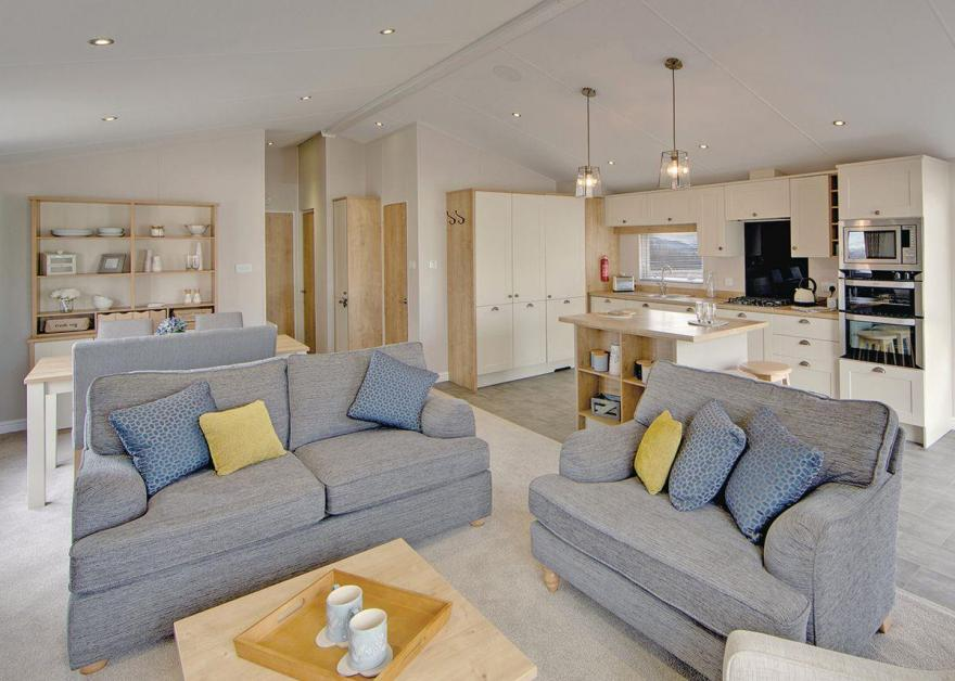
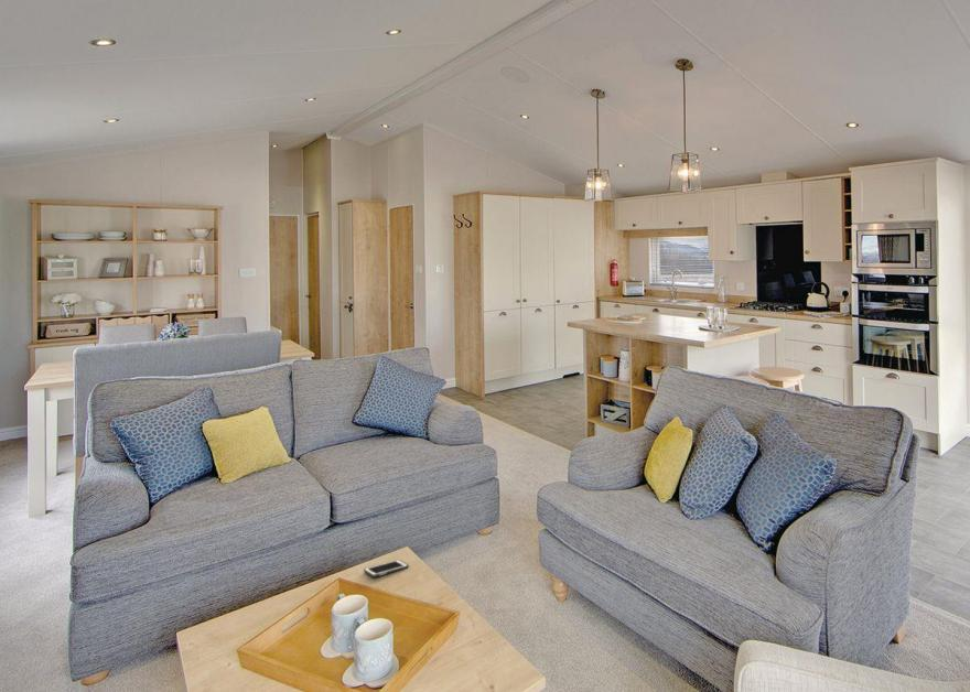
+ cell phone (386, 567)
